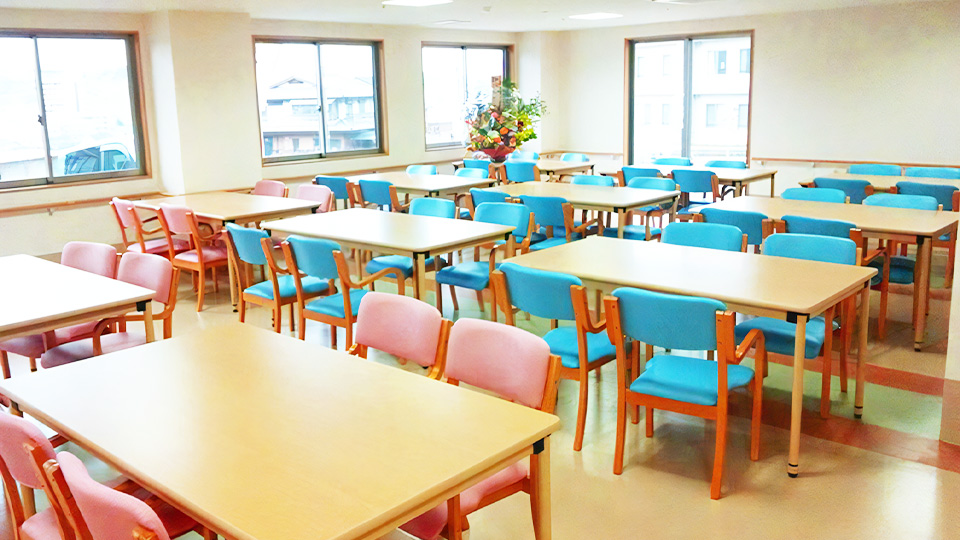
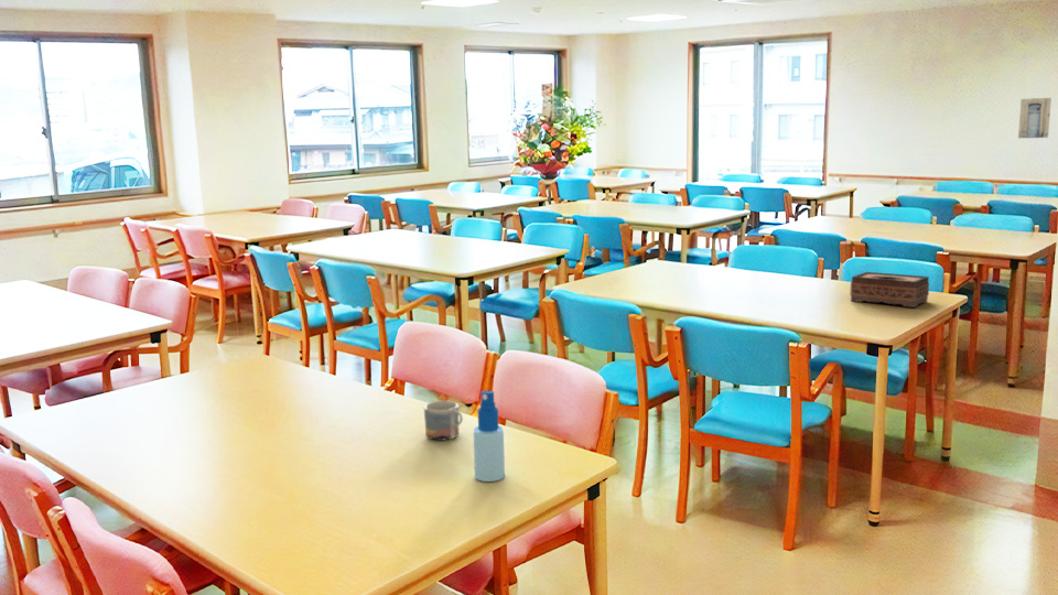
+ tissue box (889, 289)
+ mug (445, 422)
+ wall art (1034, 118)
+ spray bottle (488, 433)
